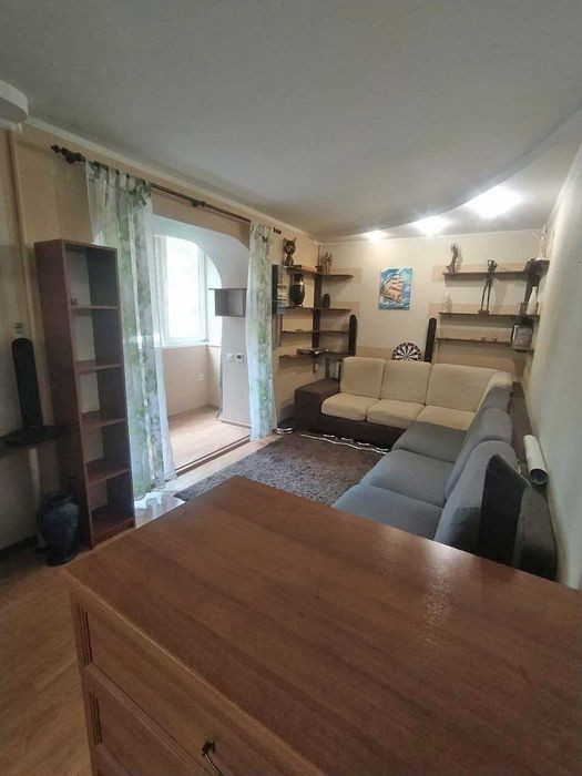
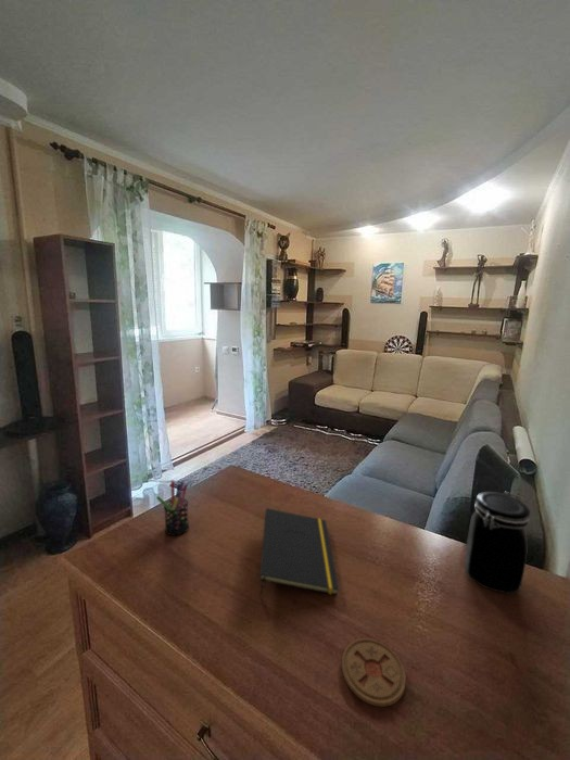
+ coaster (372, 669)
+ notepad (296, 545)
+ jar (495, 540)
+ pen holder (173, 507)
